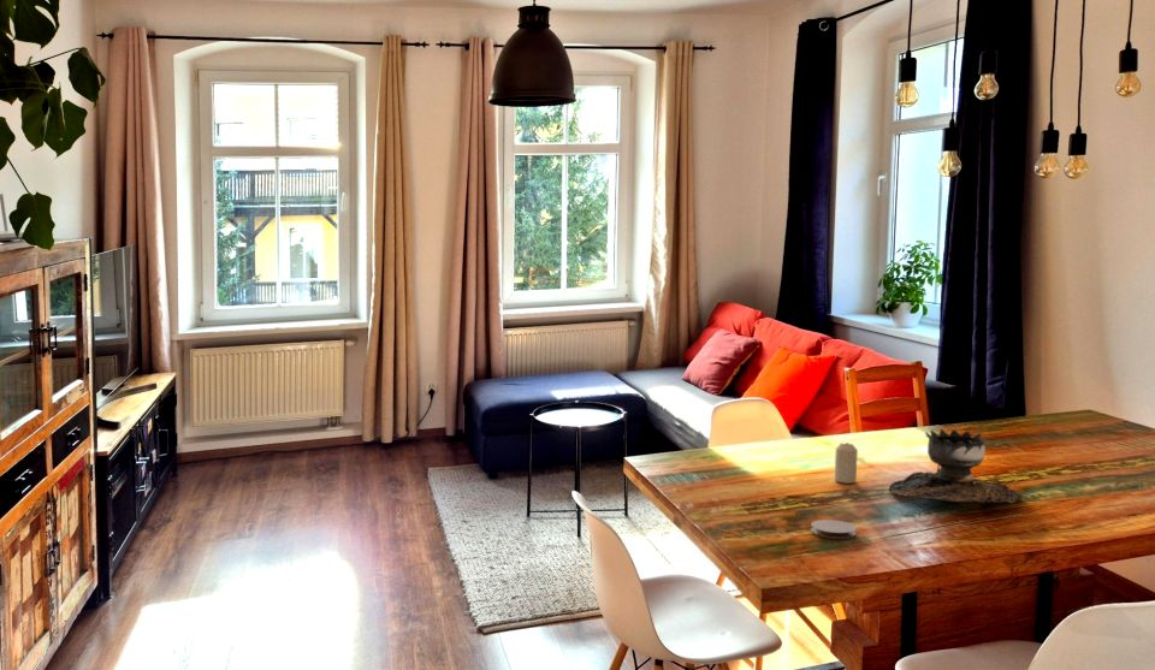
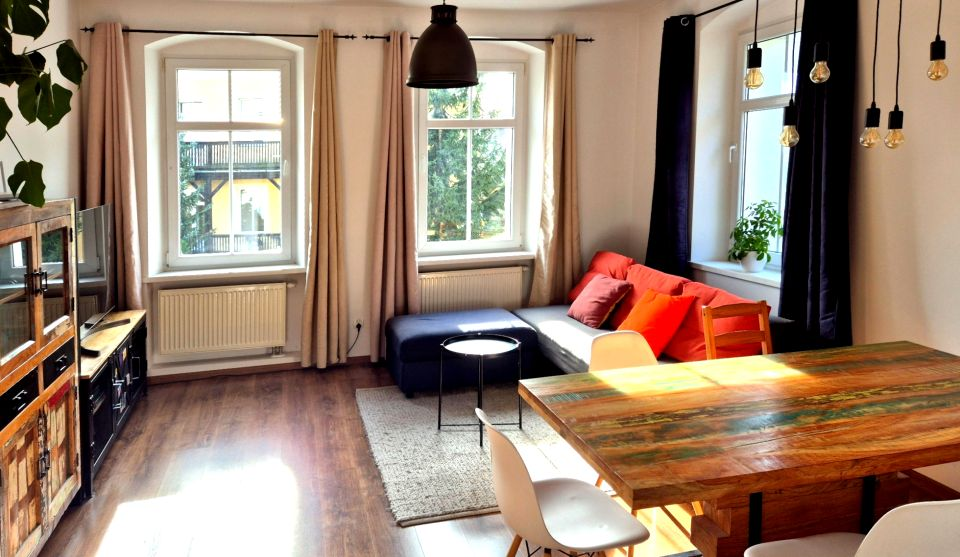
- brazier (954, 464)
- coaster (833, 528)
- candle (846, 462)
